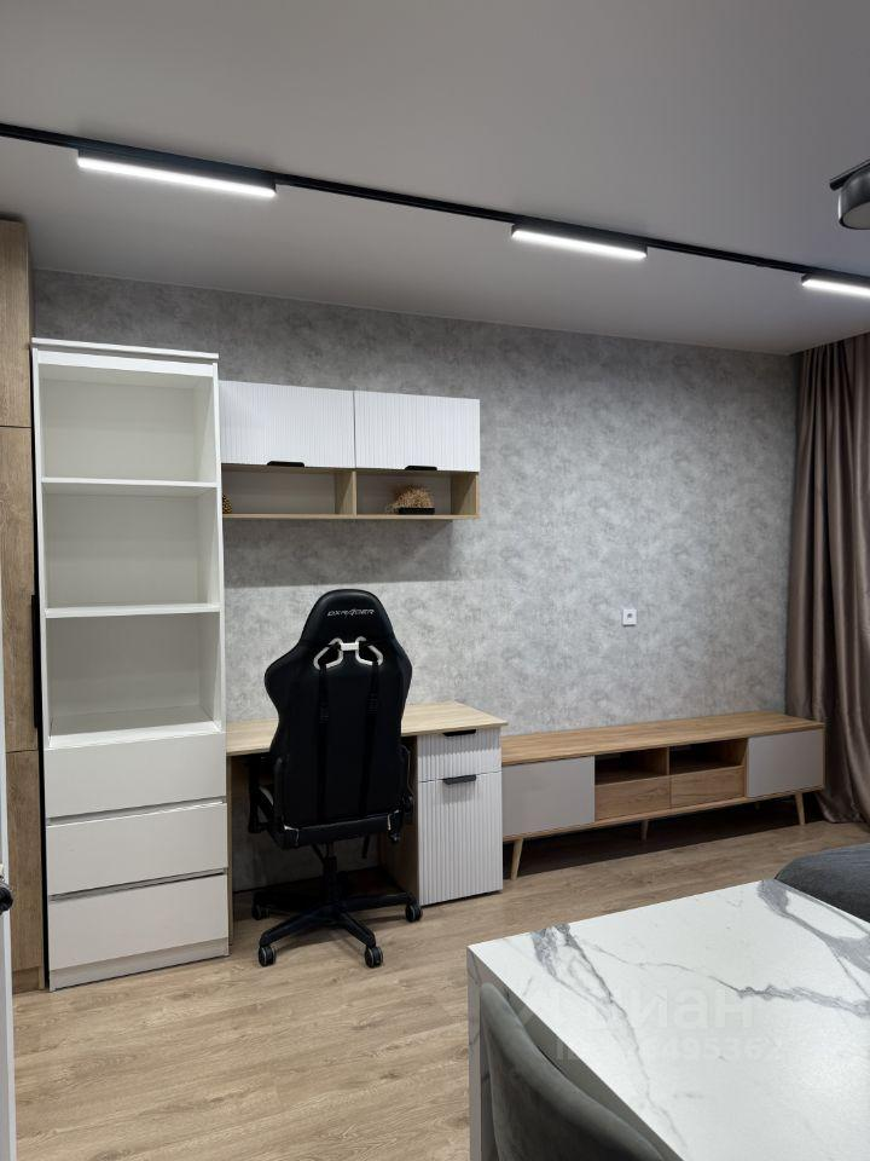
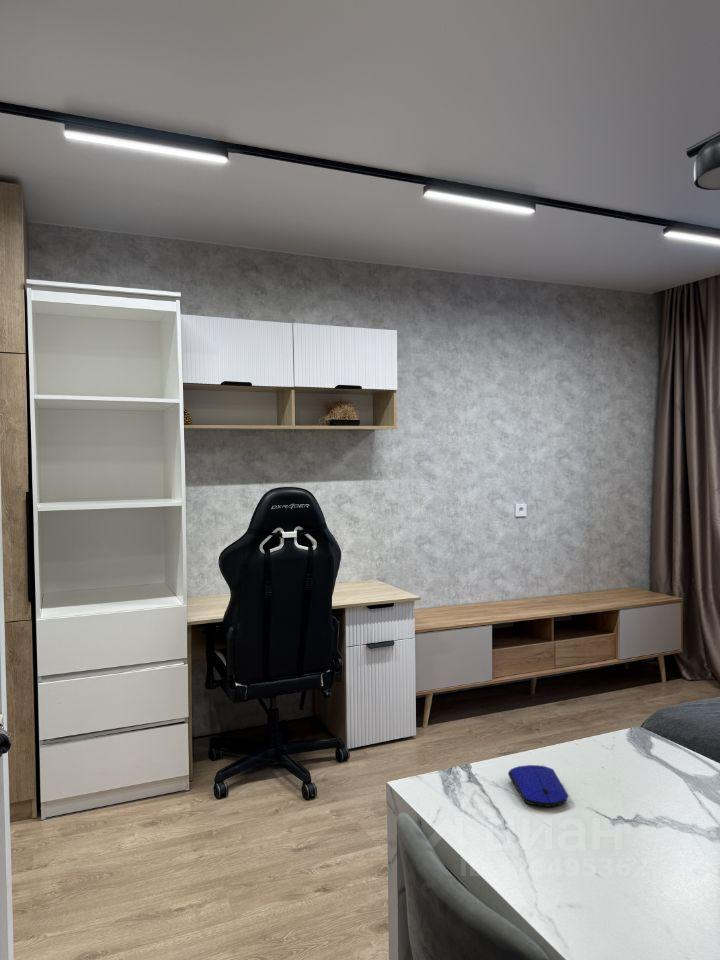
+ computer mouse (538, 782)
